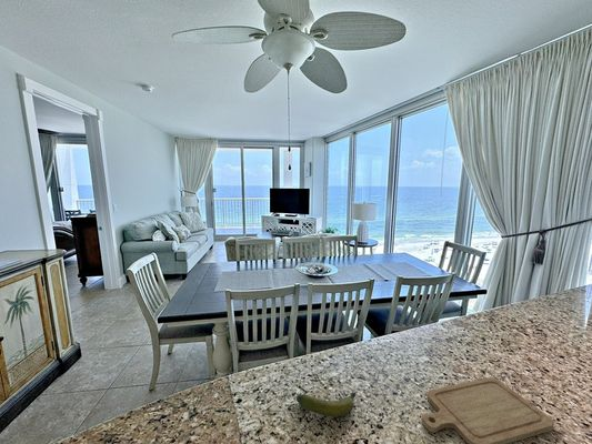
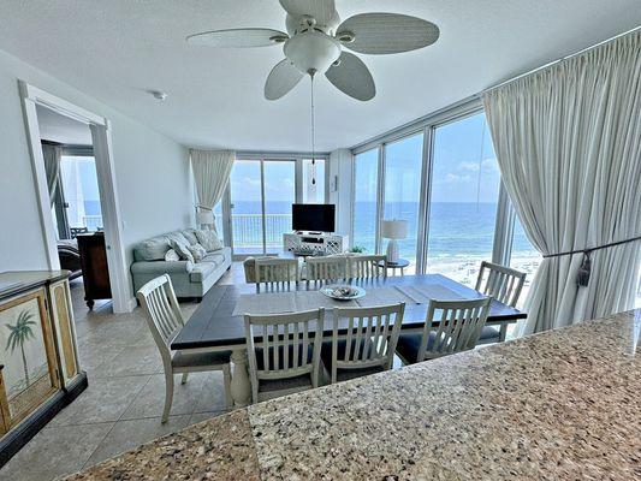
- banana (330, 401)
- chopping board (475, 411)
